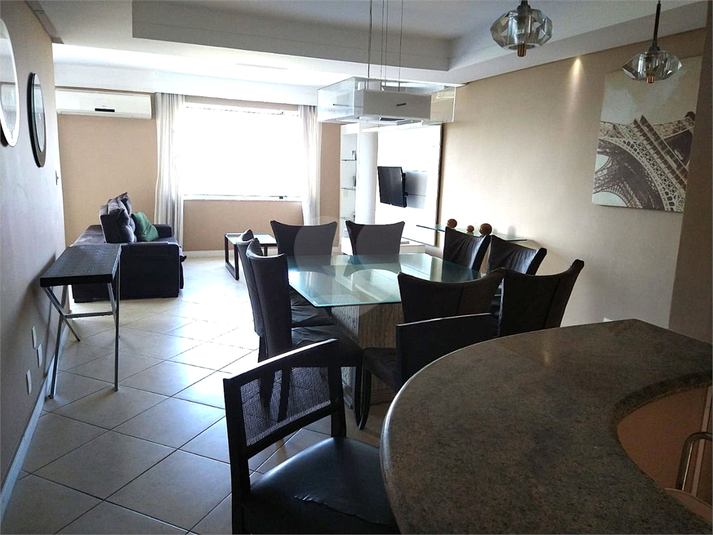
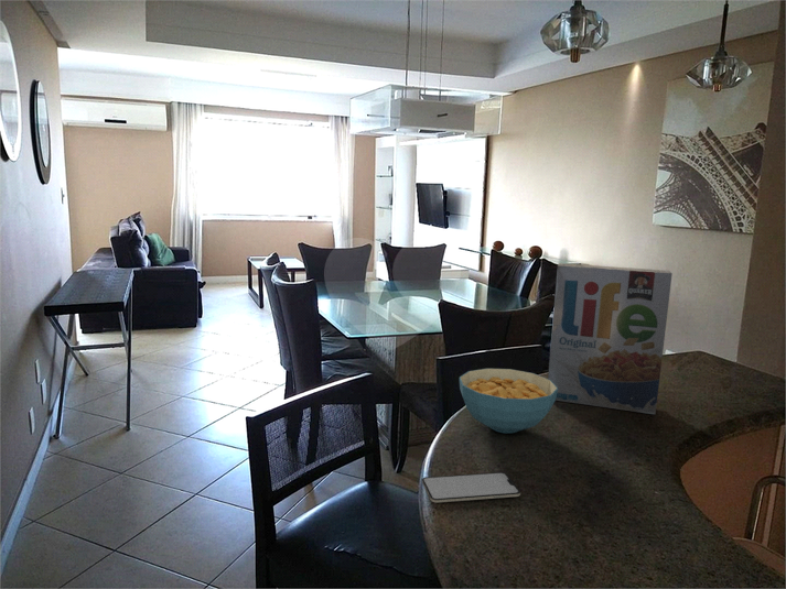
+ smartphone (470, 486)
+ cereal bowl (506, 405)
+ cereal box (605, 336)
